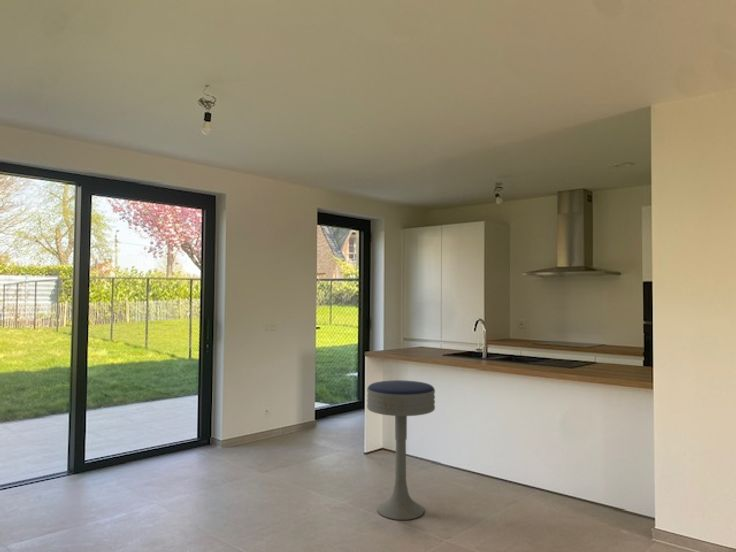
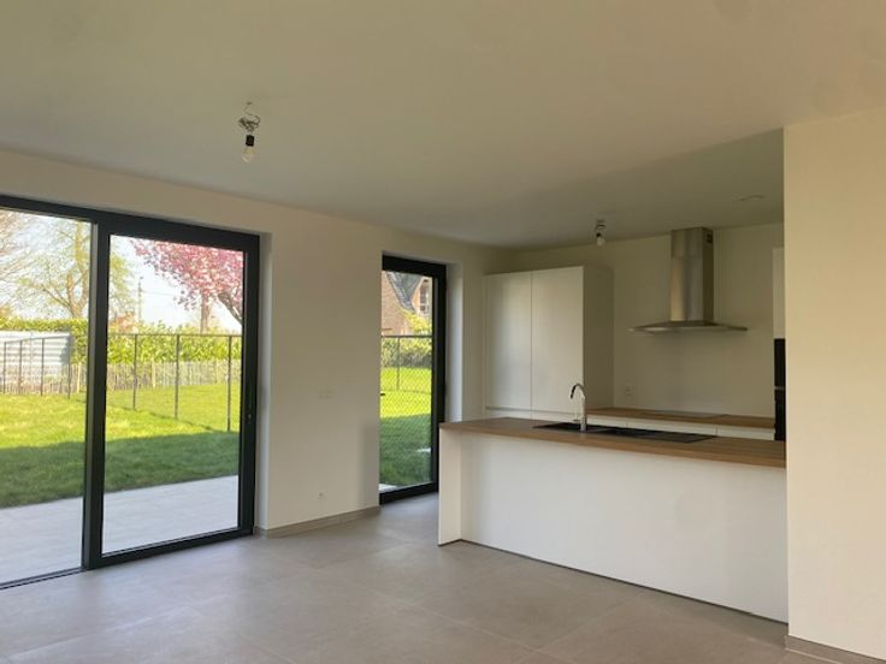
- bar stool (400, 446)
